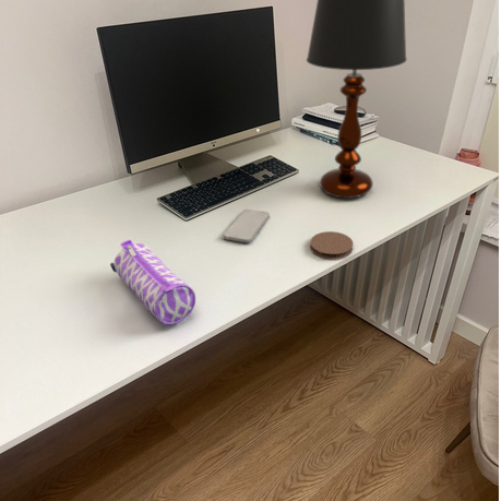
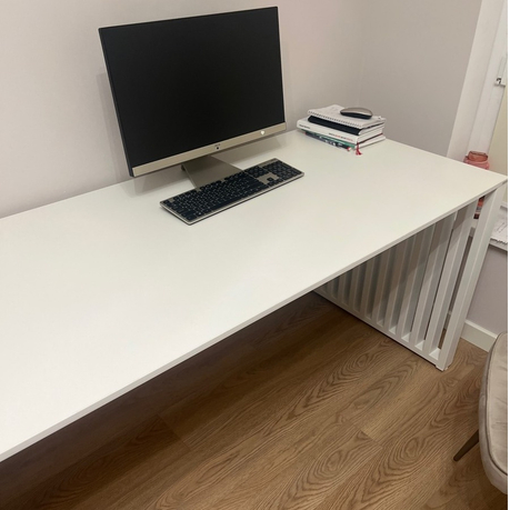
- coaster (331, 244)
- smartphone (247, 225)
- table lamp (351, 100)
- pencil case (153, 278)
